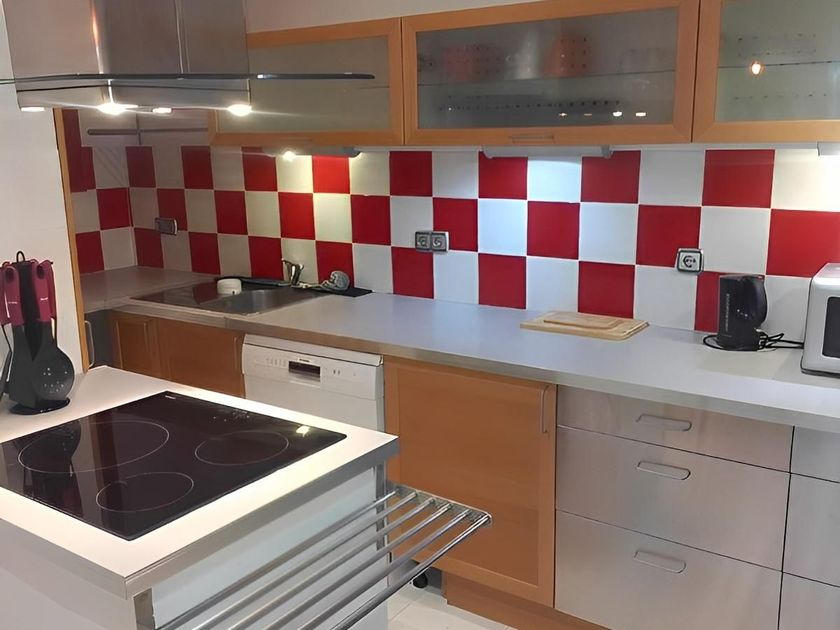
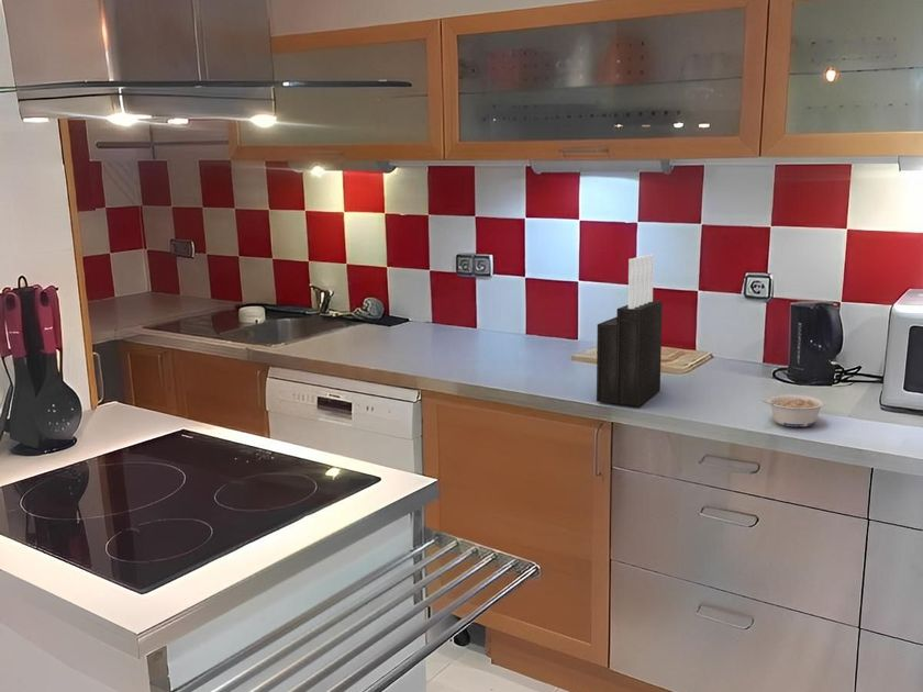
+ legume (794, 410)
+ knife block (625, 326)
